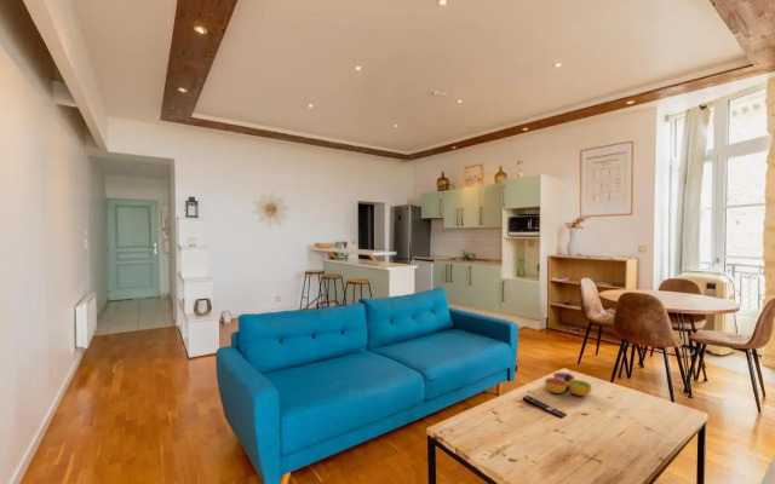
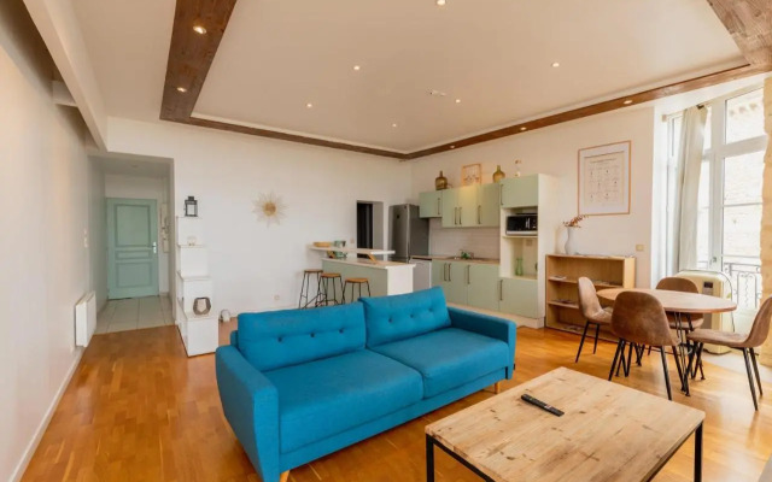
- decorative bowl (563, 381)
